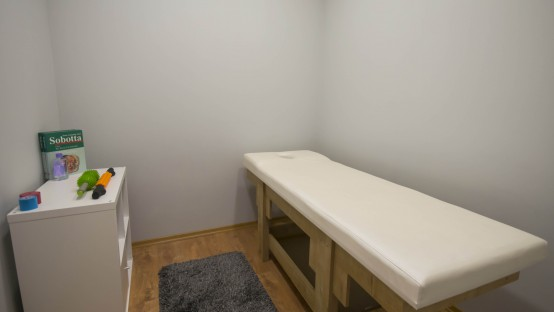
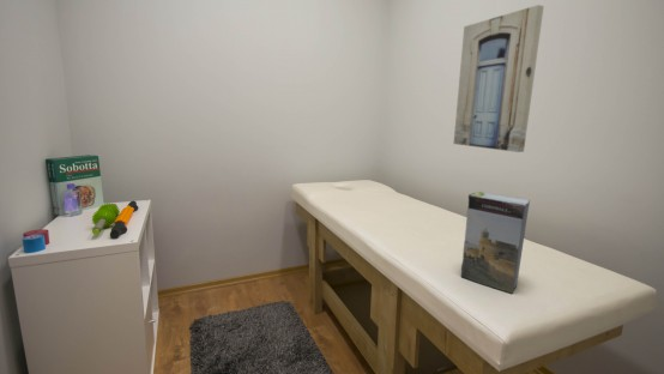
+ wall art (491, 85)
+ book (491, 239)
